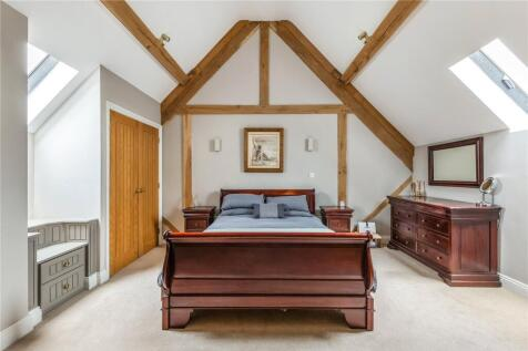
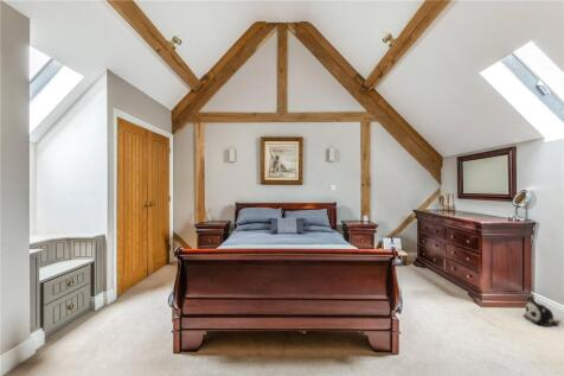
+ plush toy (544, 311)
